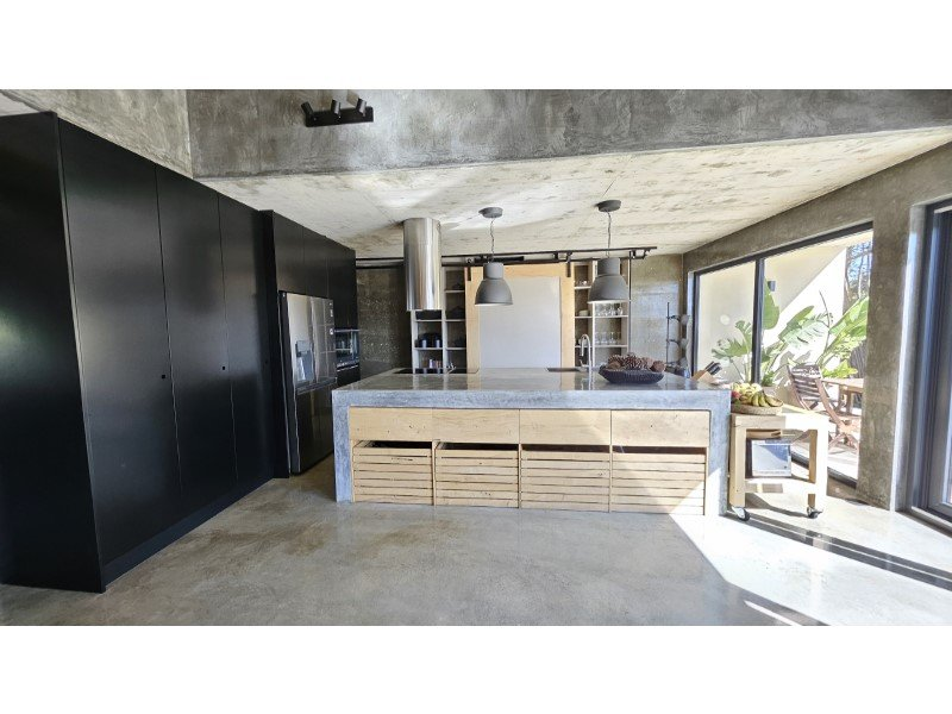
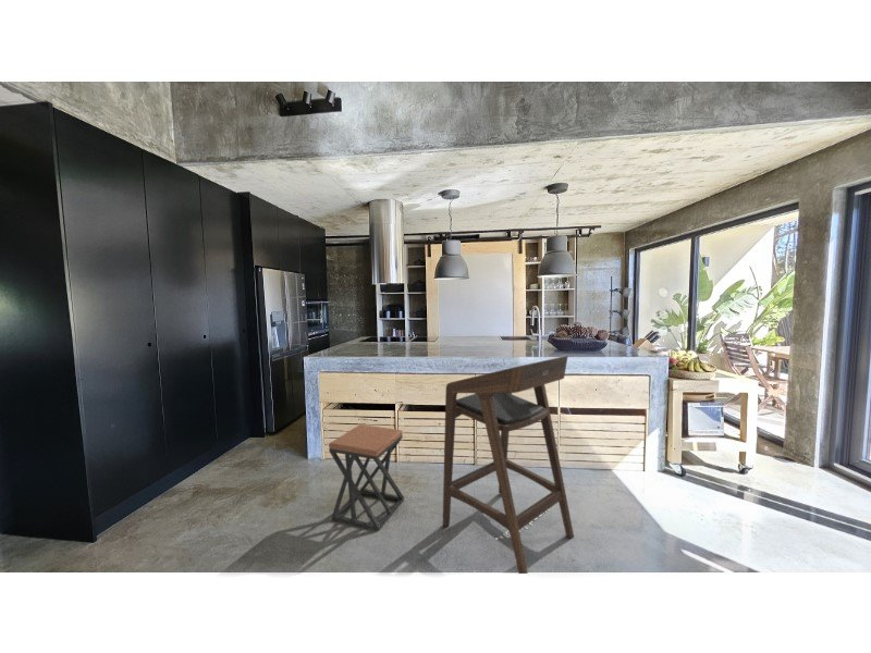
+ bar stool (505, 442)
+ stool (368, 473)
